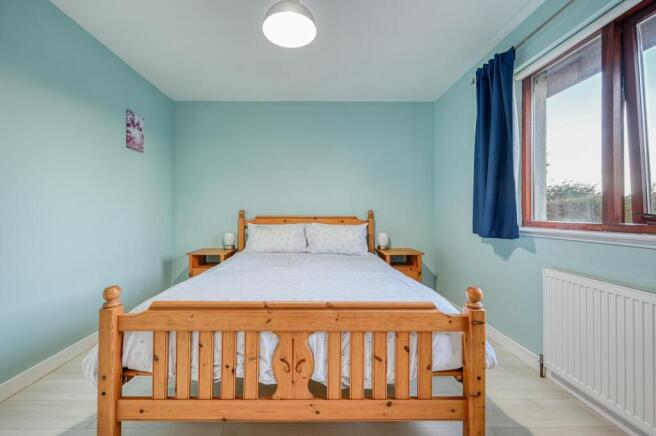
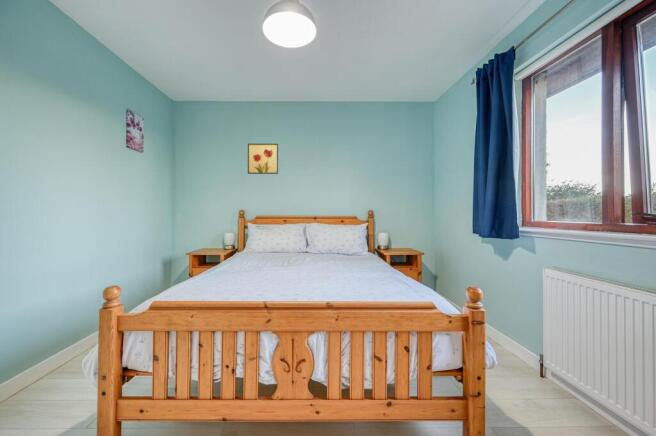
+ wall art (263, 158)
